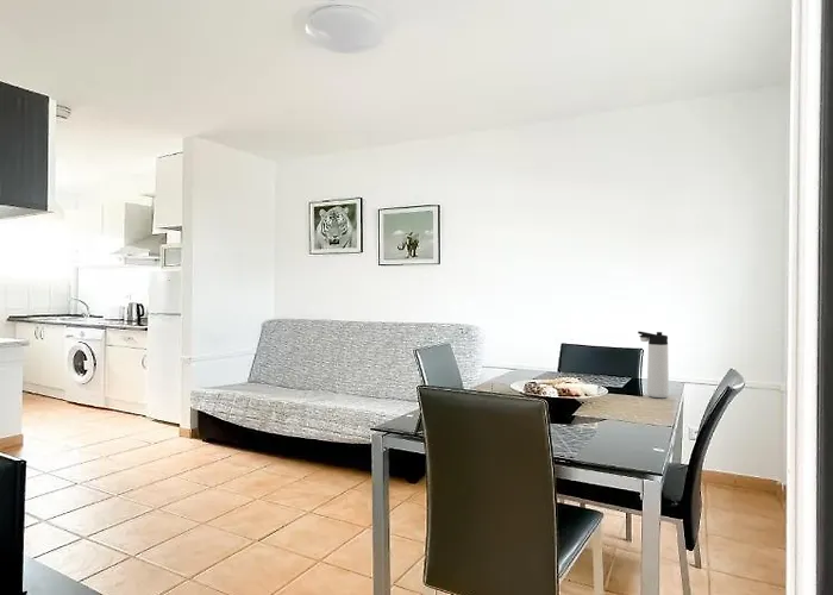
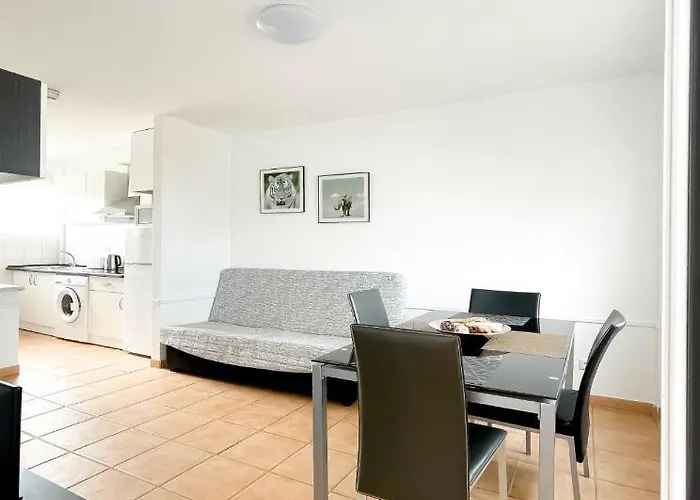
- thermos bottle (652, 363)
